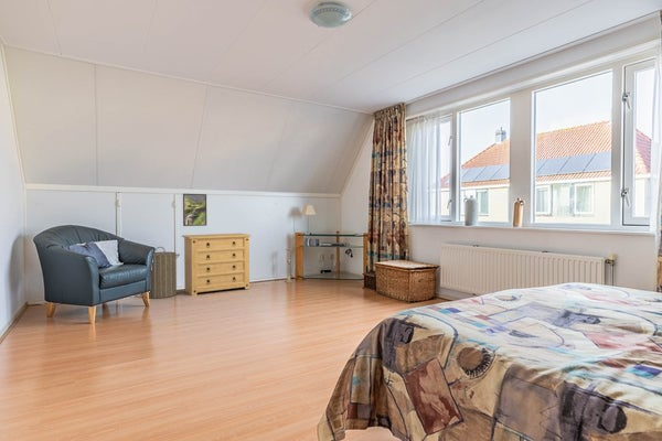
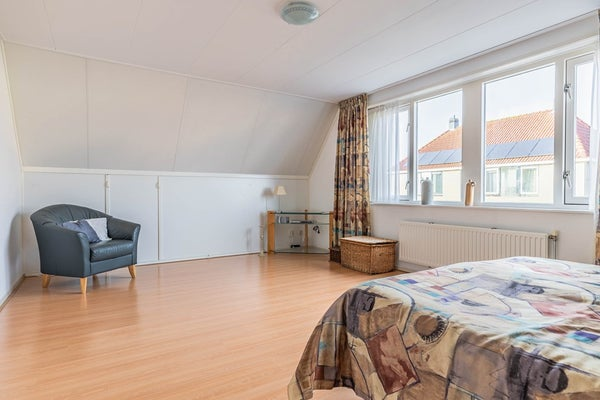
- dresser (217, 262)
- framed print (194, 209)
- laundry hamper (160, 270)
